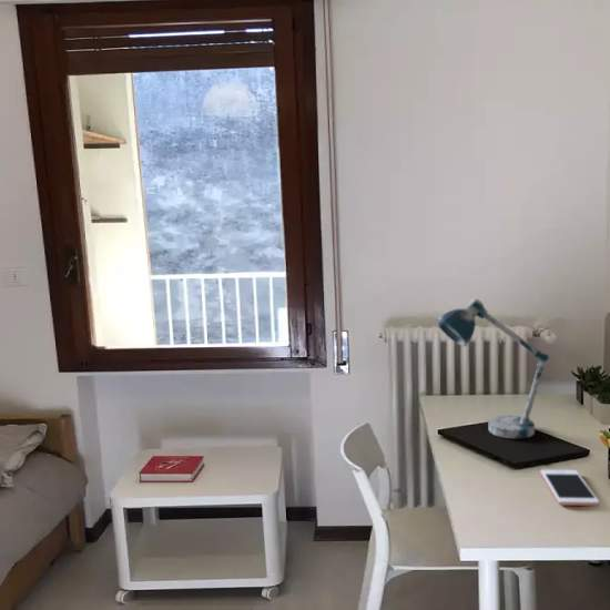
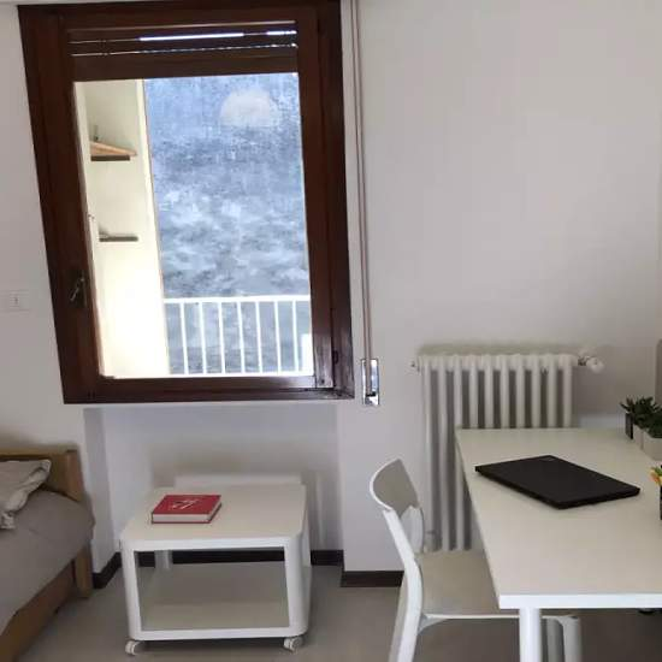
- cell phone (568, 486)
- desk lamp (467, 344)
